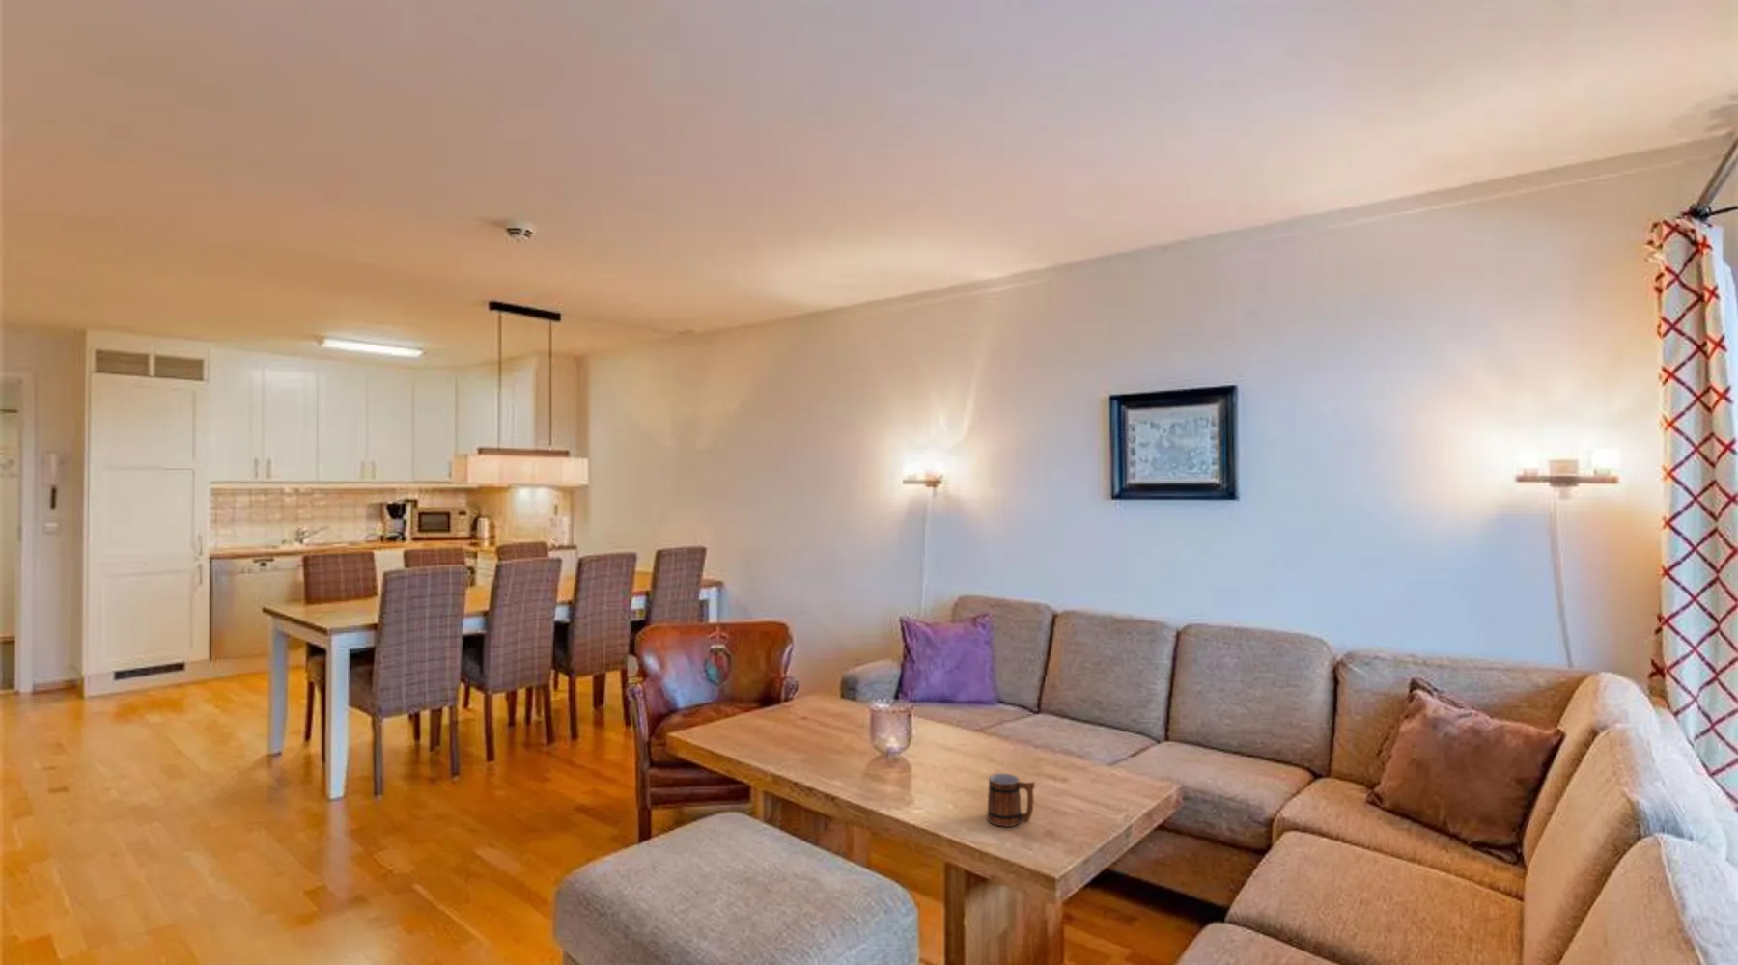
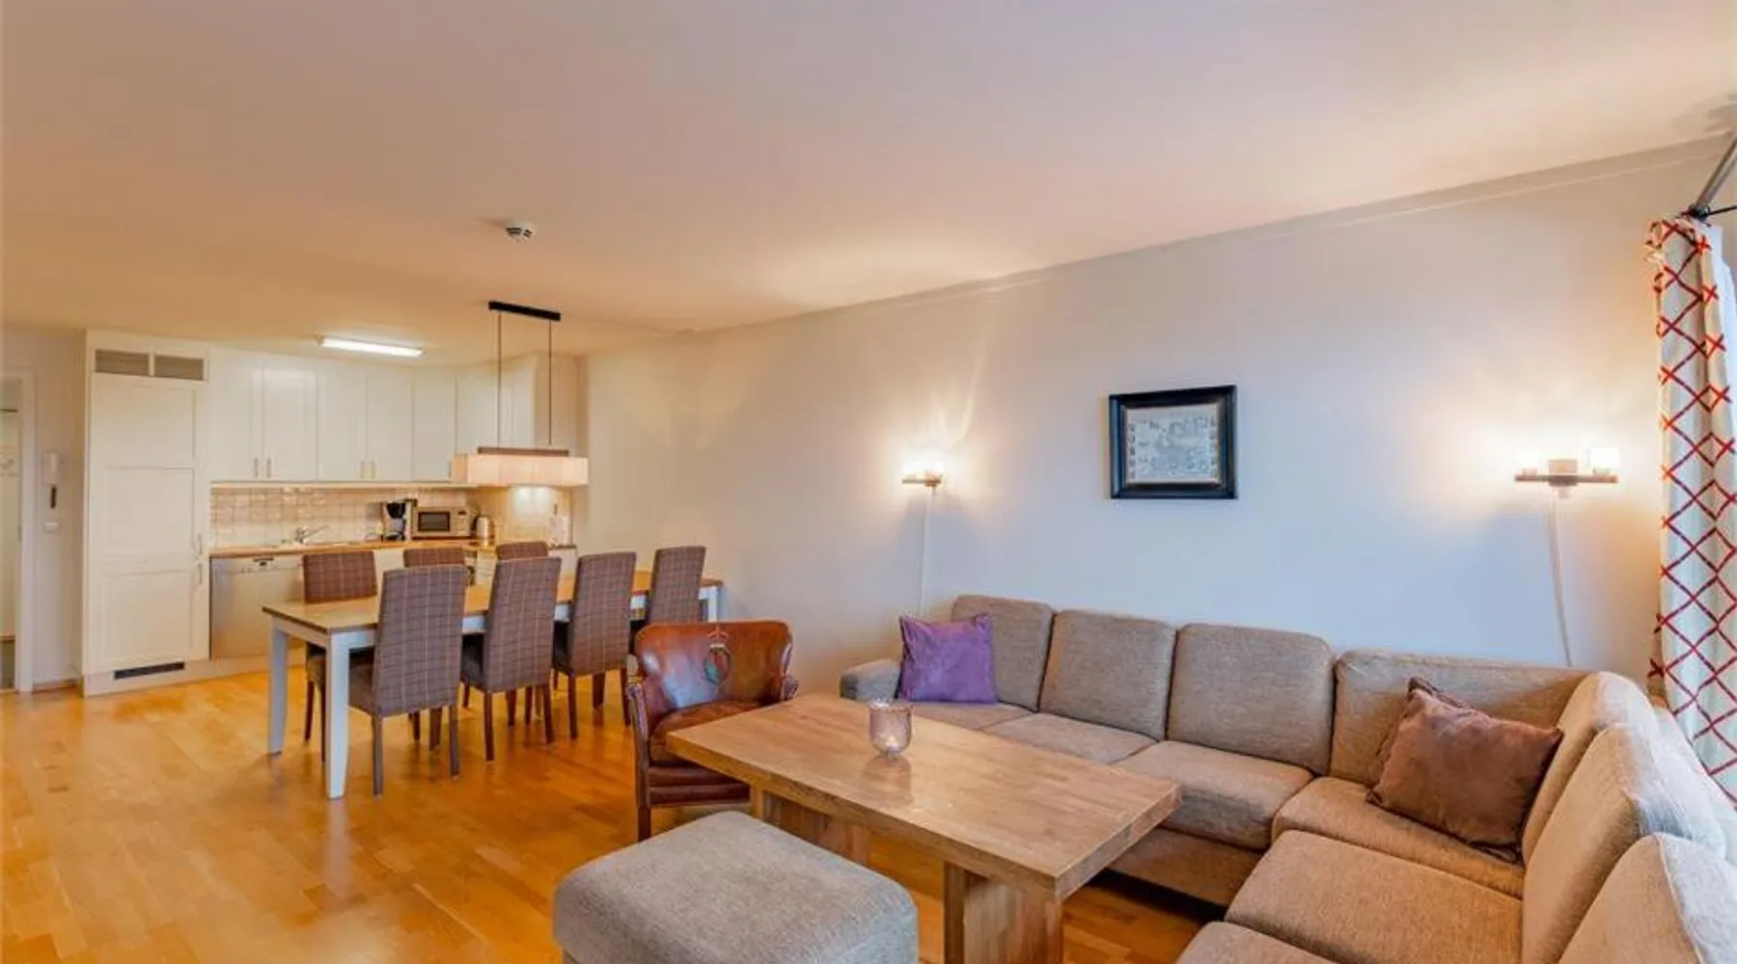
- mug (1010, 799)
